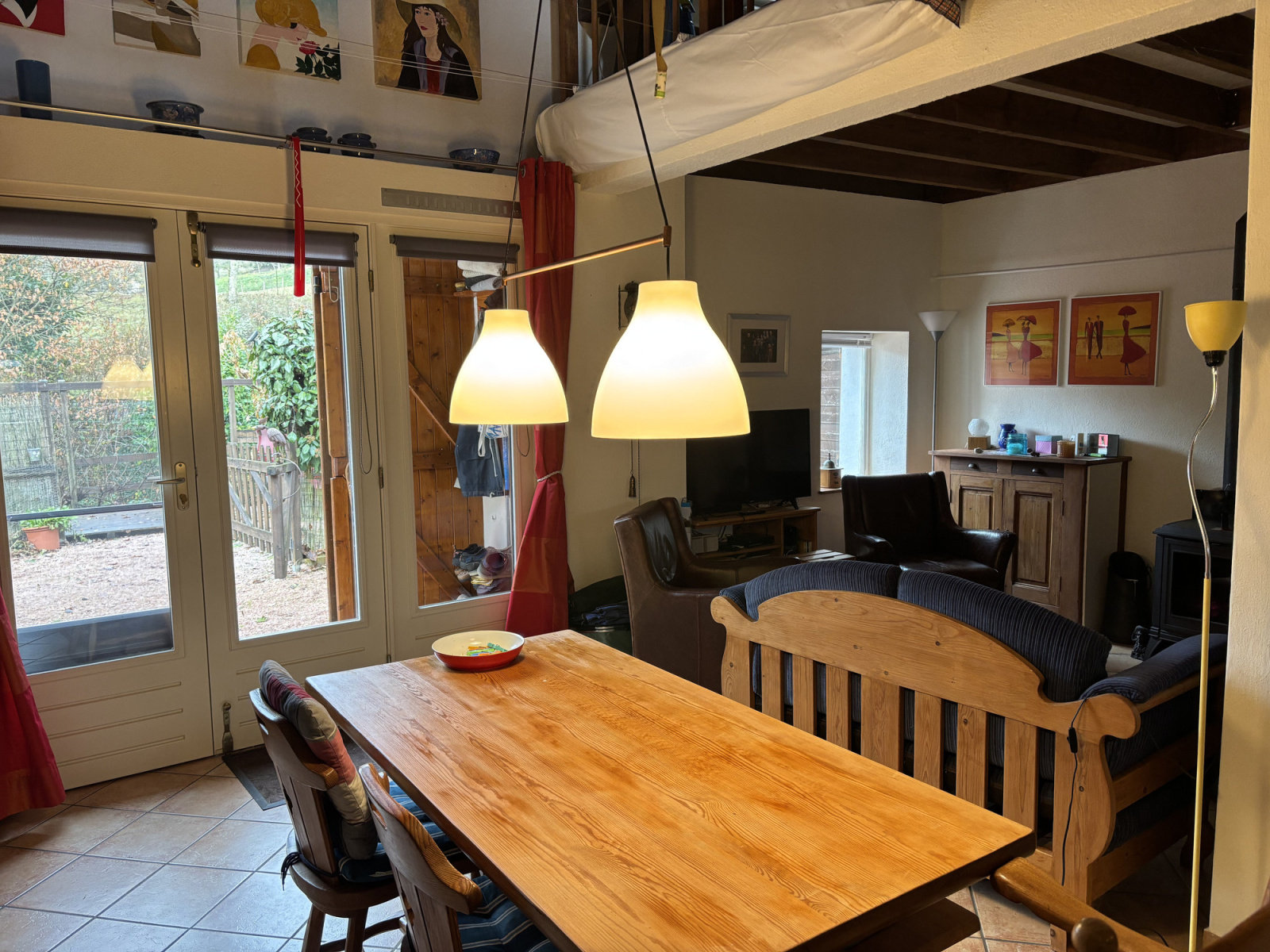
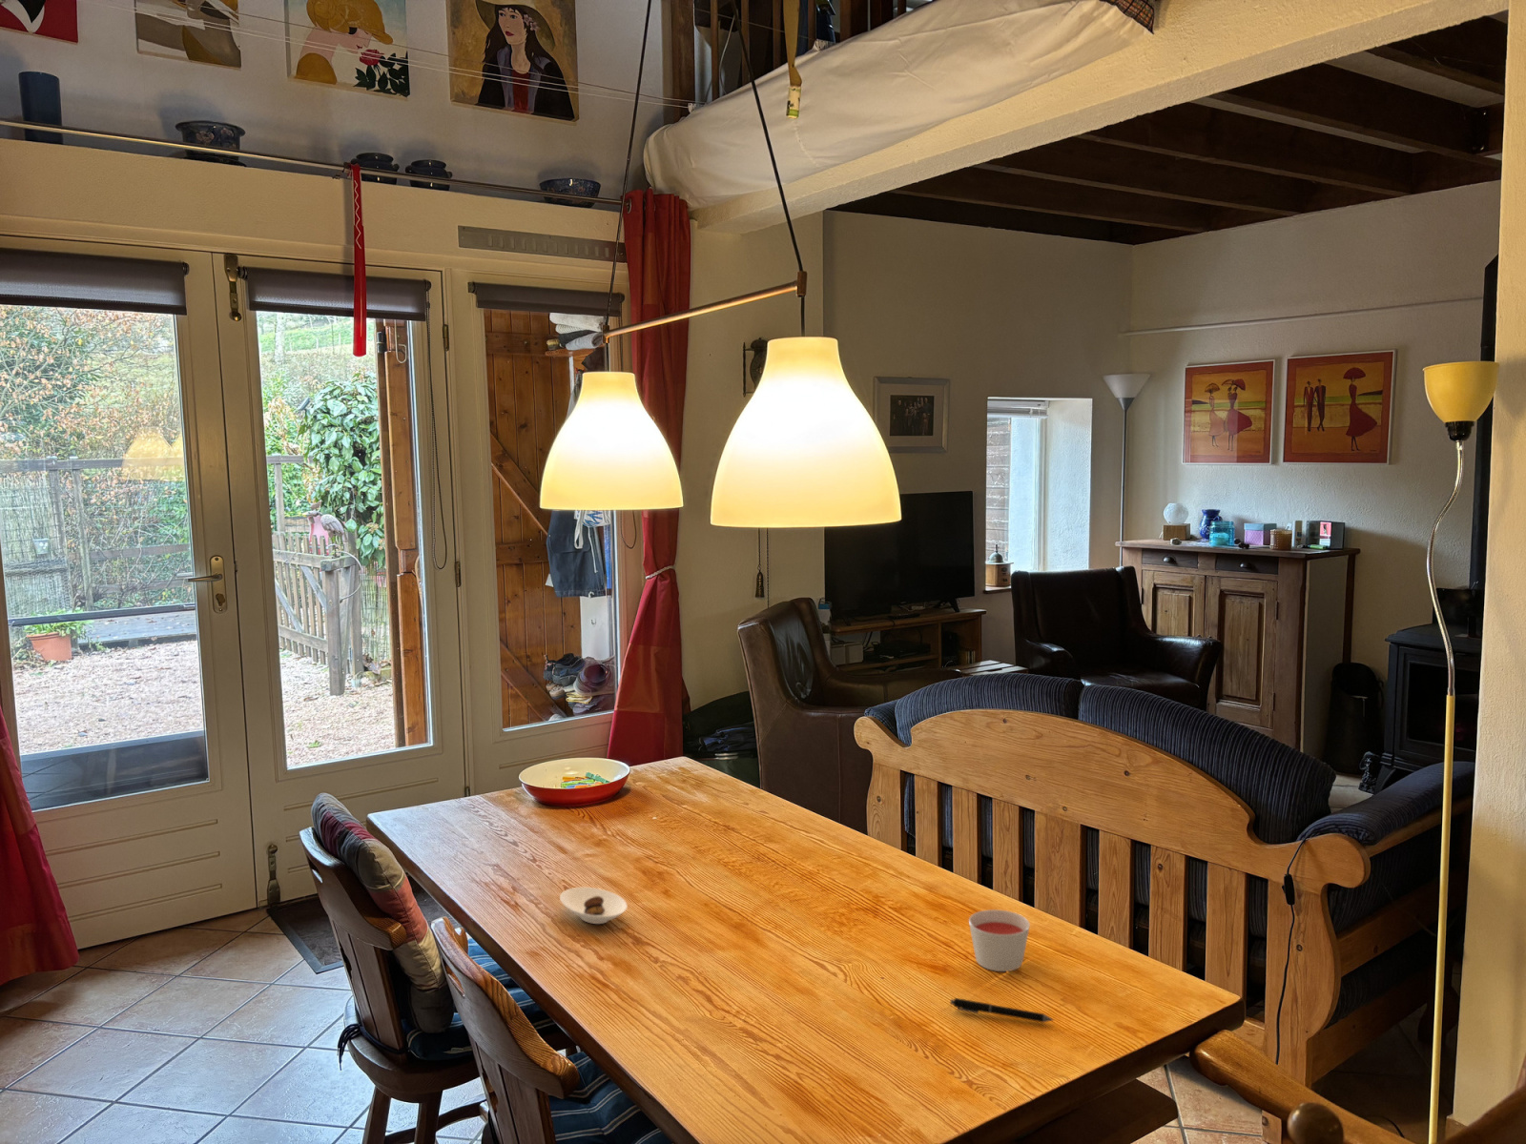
+ saucer (594, 906)
+ pen (1001, 1009)
+ candle (999, 942)
